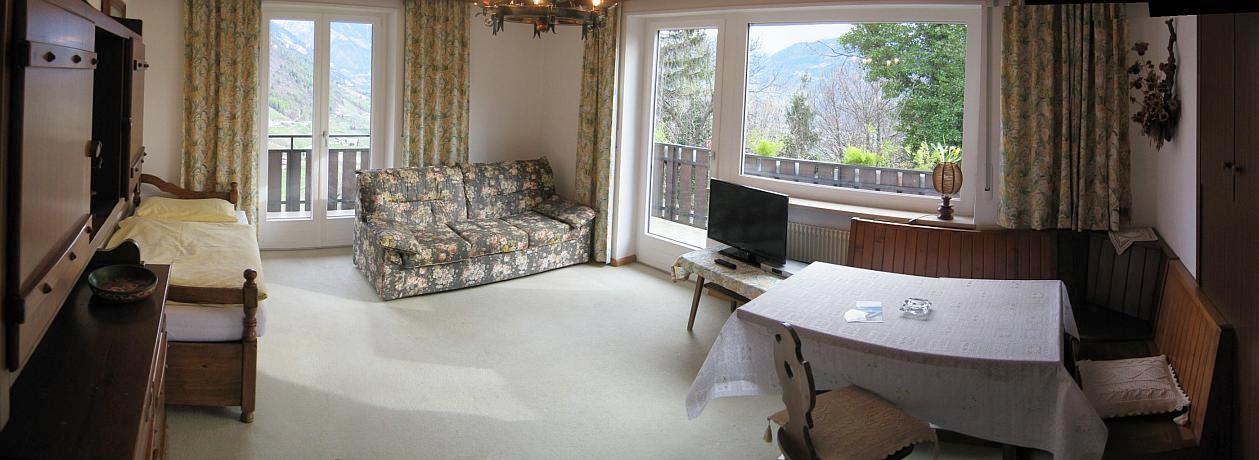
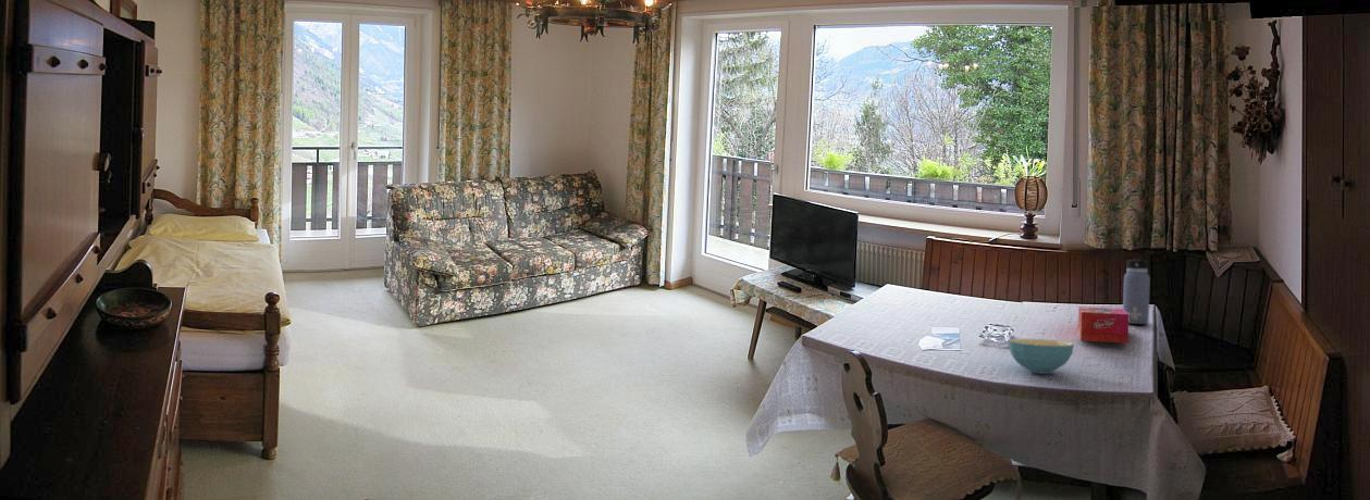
+ cereal bowl (1039, 357)
+ tissue box (1101, 324)
+ water bottle (1137, 286)
